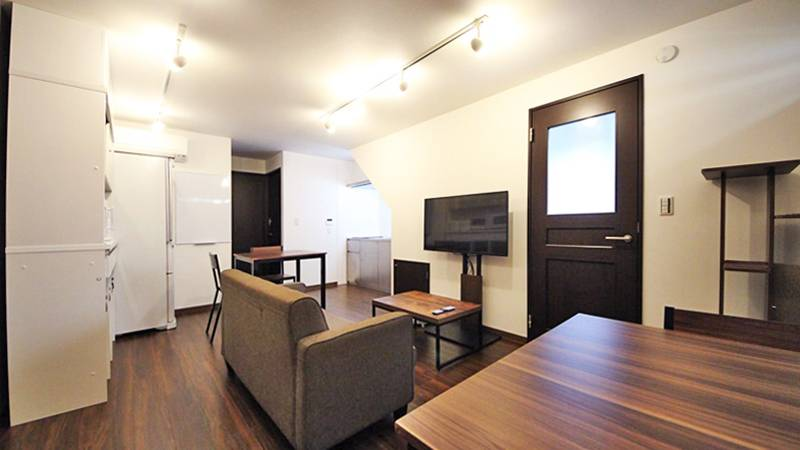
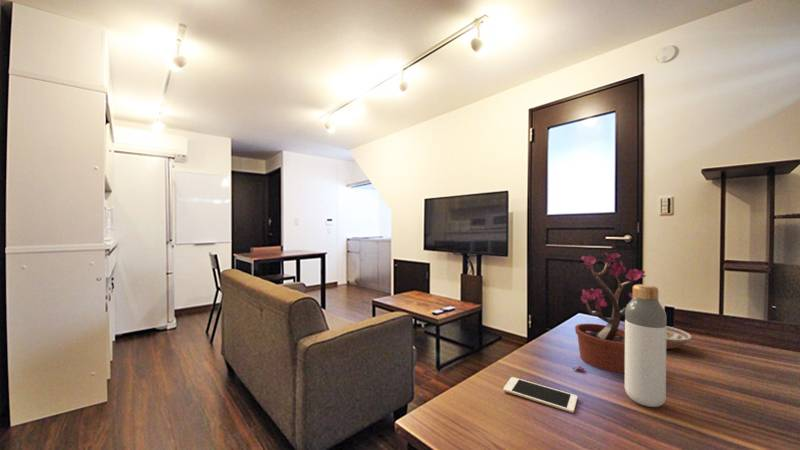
+ cell phone (539, 393)
+ bottle (644, 343)
+ potted plant (599, 304)
+ bowl (666, 337)
